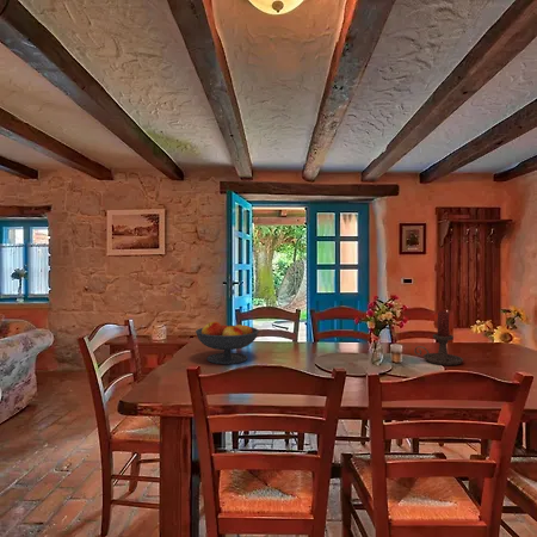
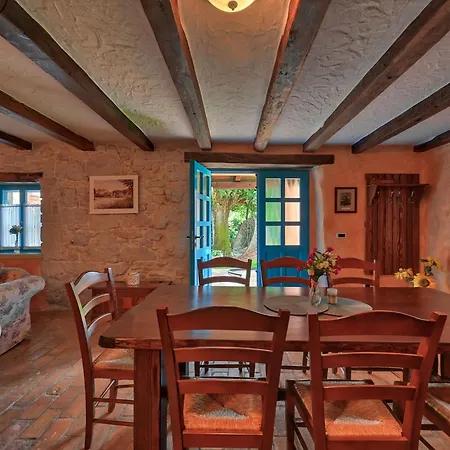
- candle holder (437, 335)
- fruit bowl (227, 339)
